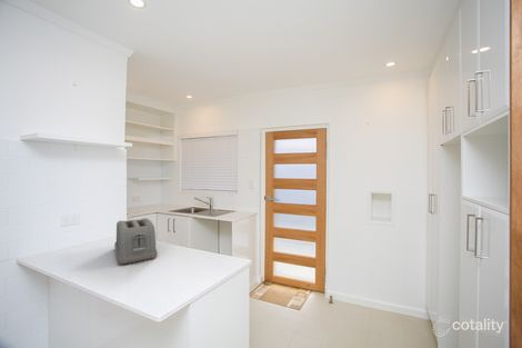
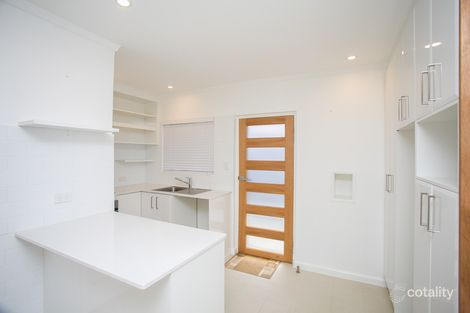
- toaster (134, 237)
